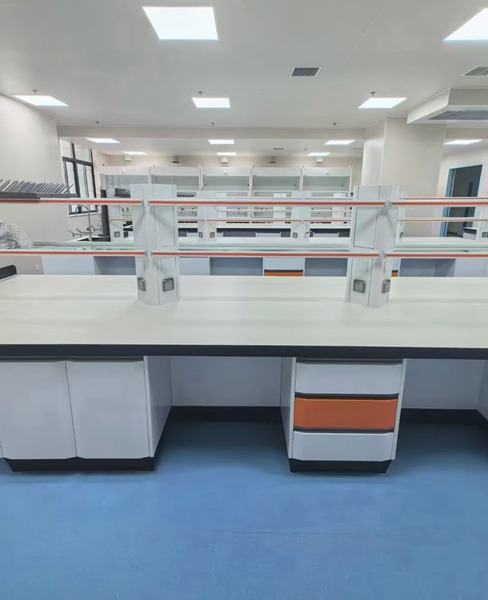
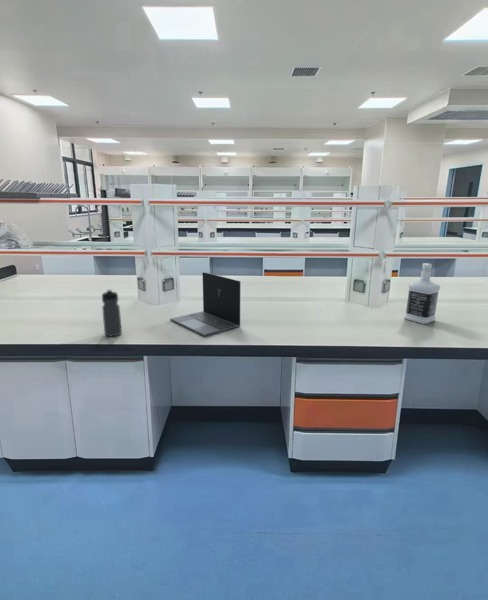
+ water bottle (111, 312)
+ laptop (204, 301)
+ bottle (423, 292)
